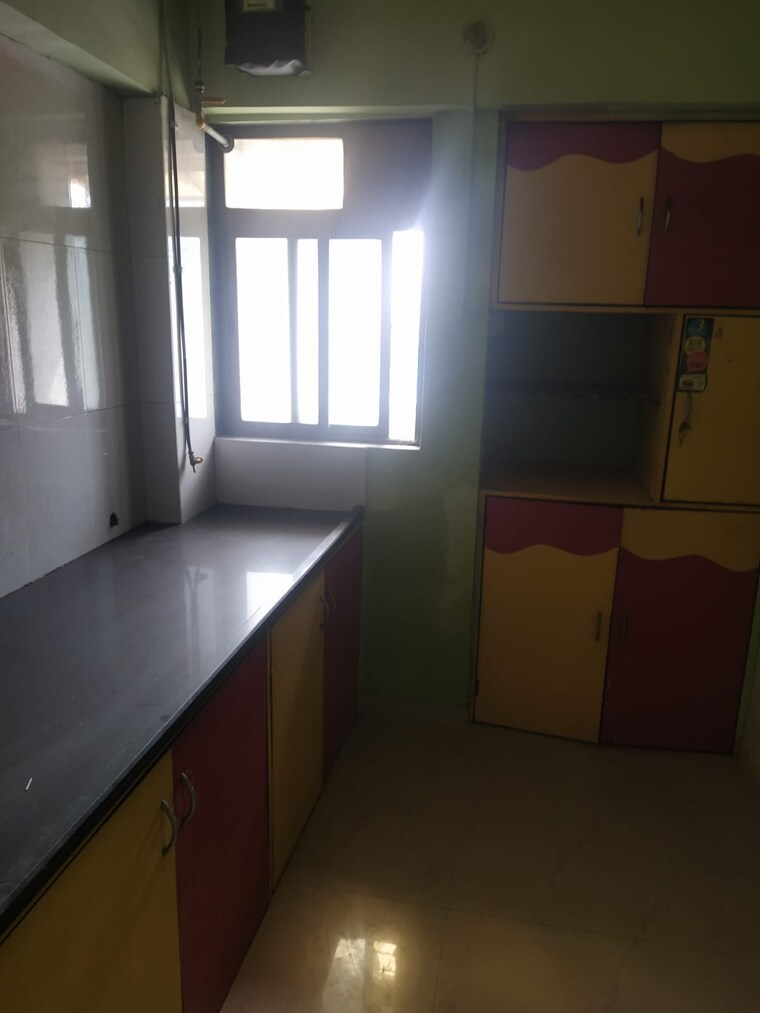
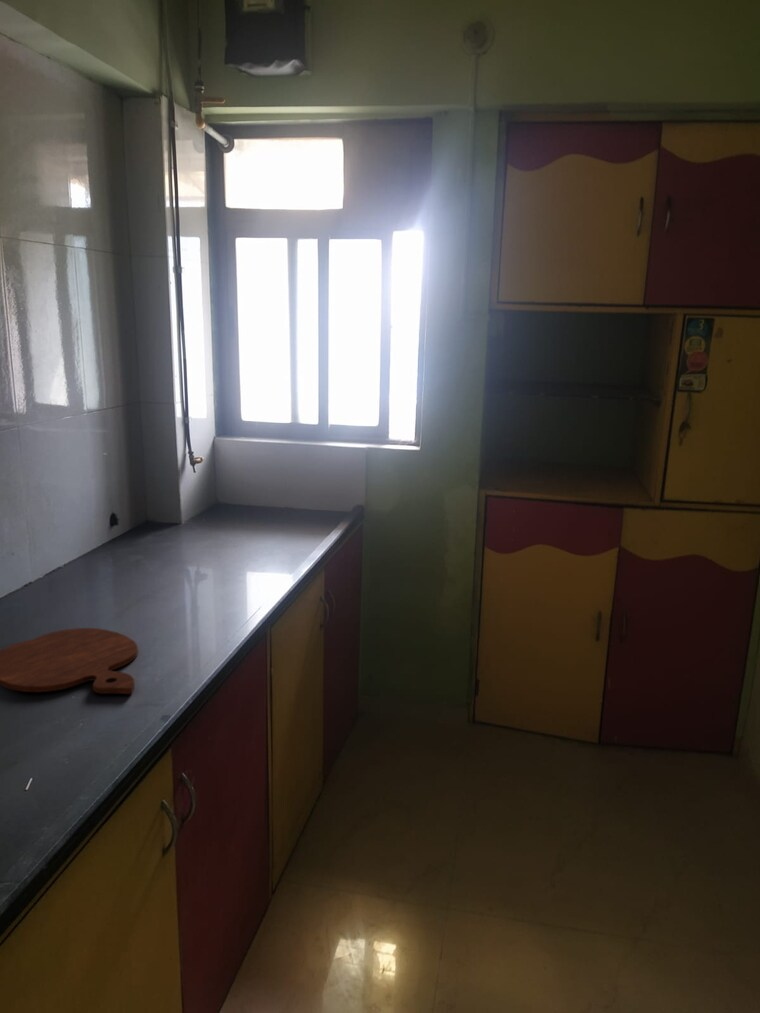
+ cutting board (78, 664)
